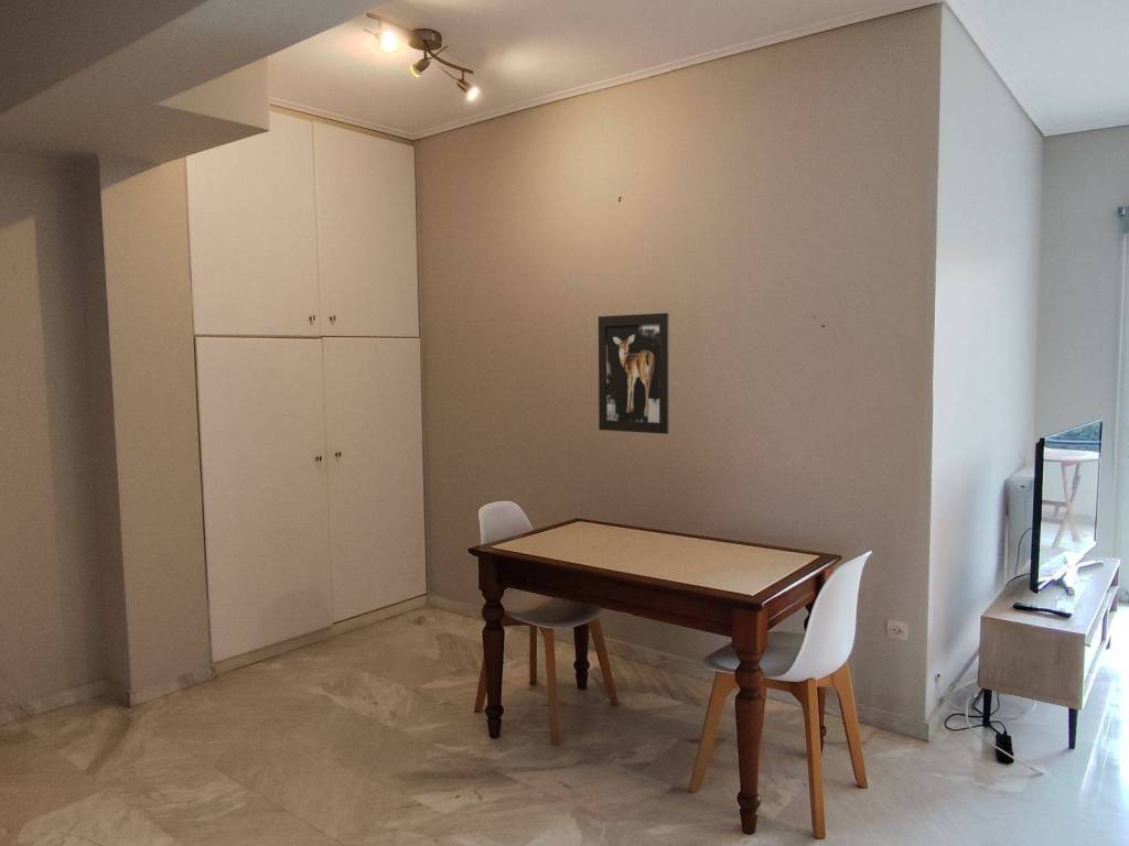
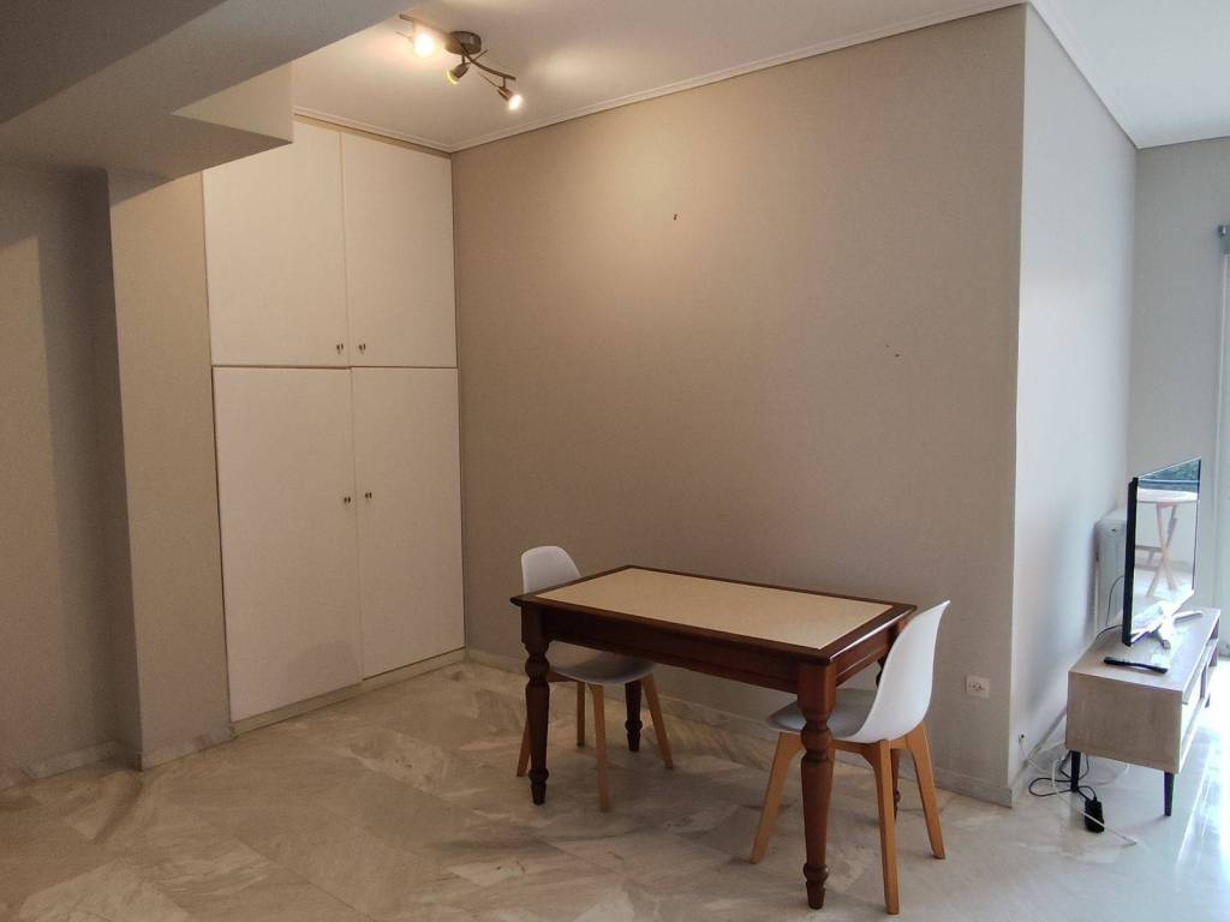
- wall art (632, 373)
